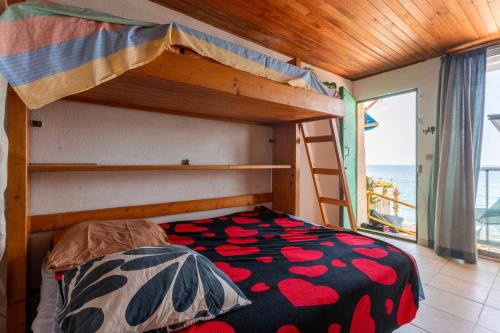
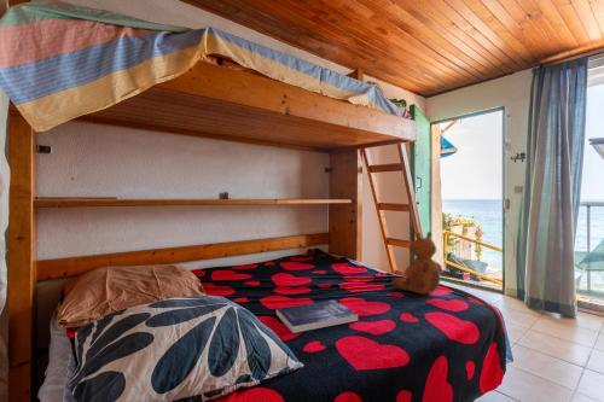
+ teddy bear (416, 261)
+ book (315, 314)
